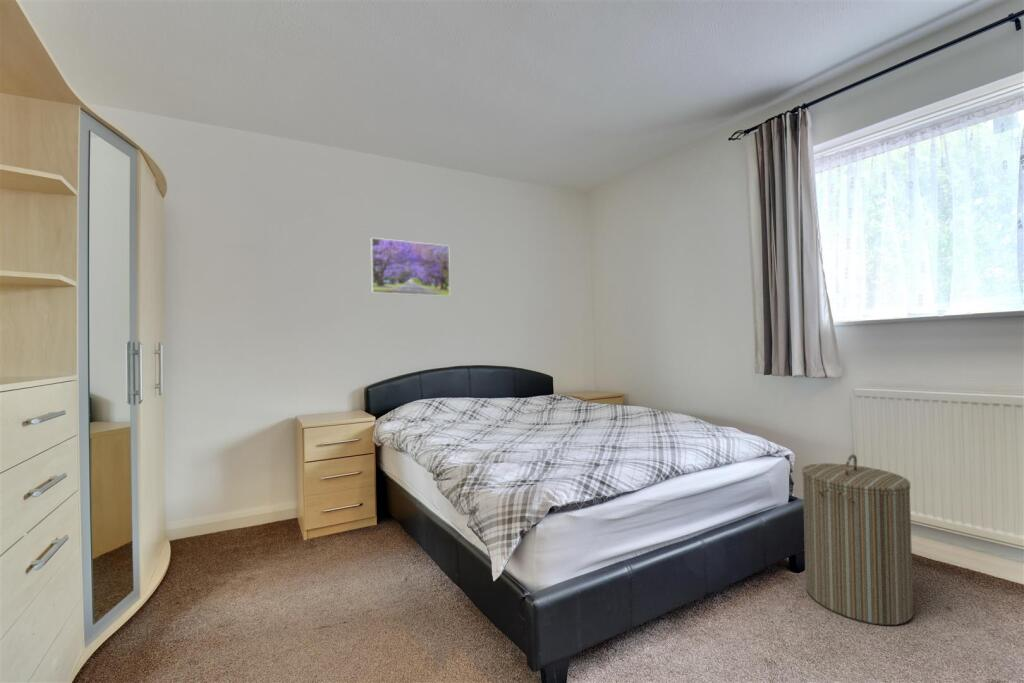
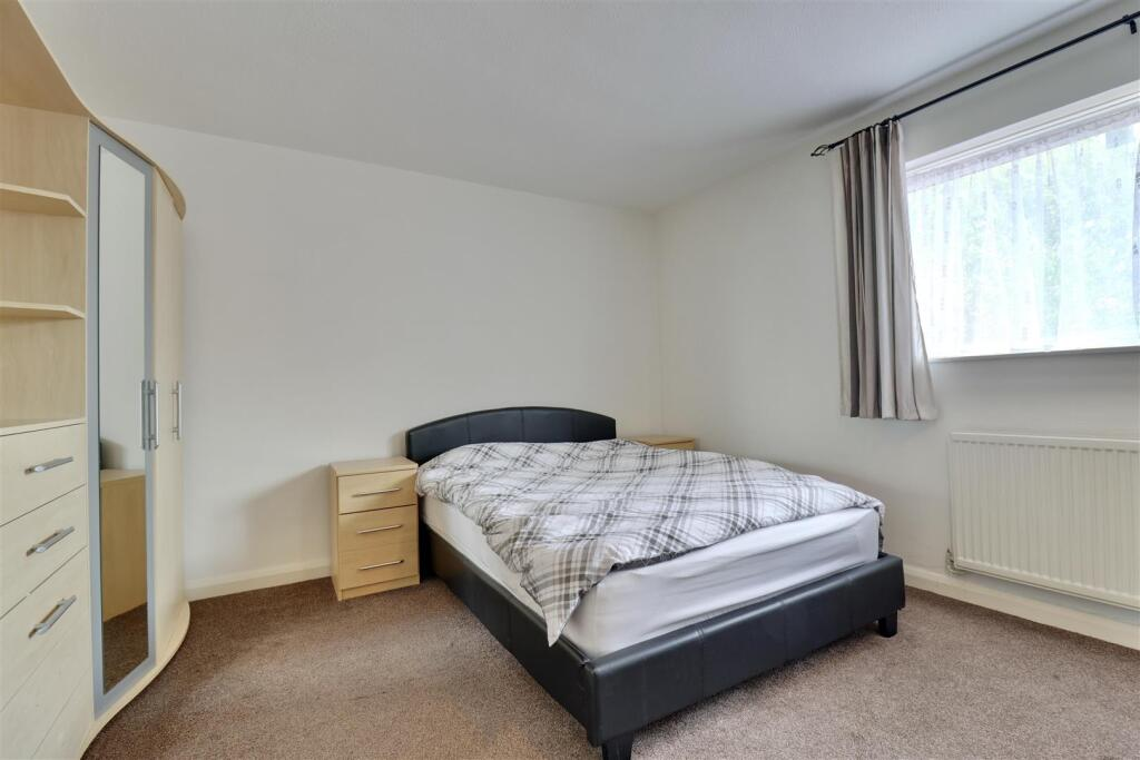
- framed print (411, 268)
- laundry hamper (854, 526)
